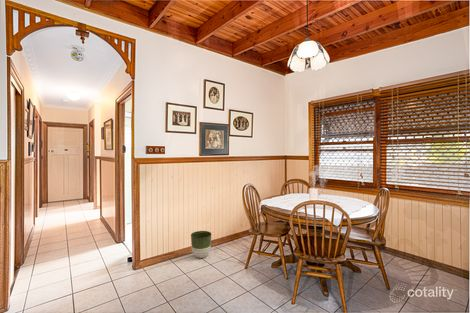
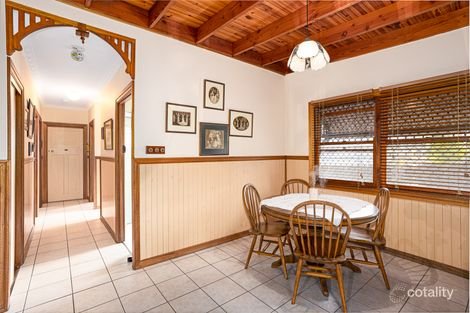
- planter (201, 245)
